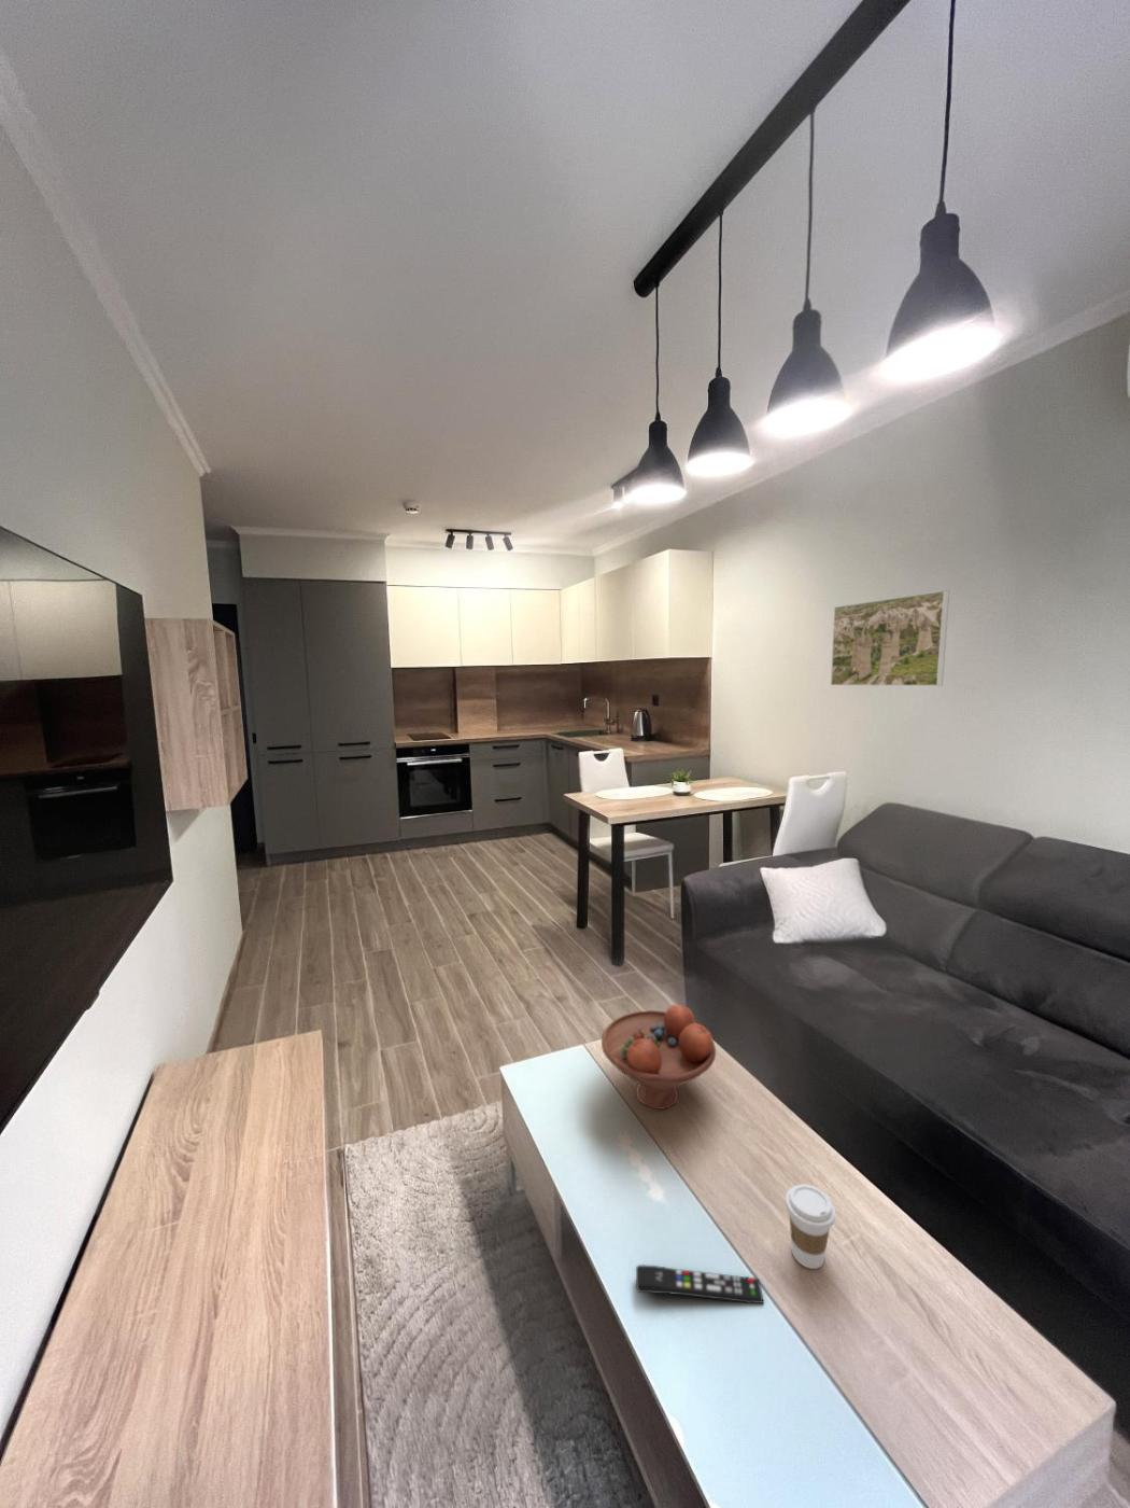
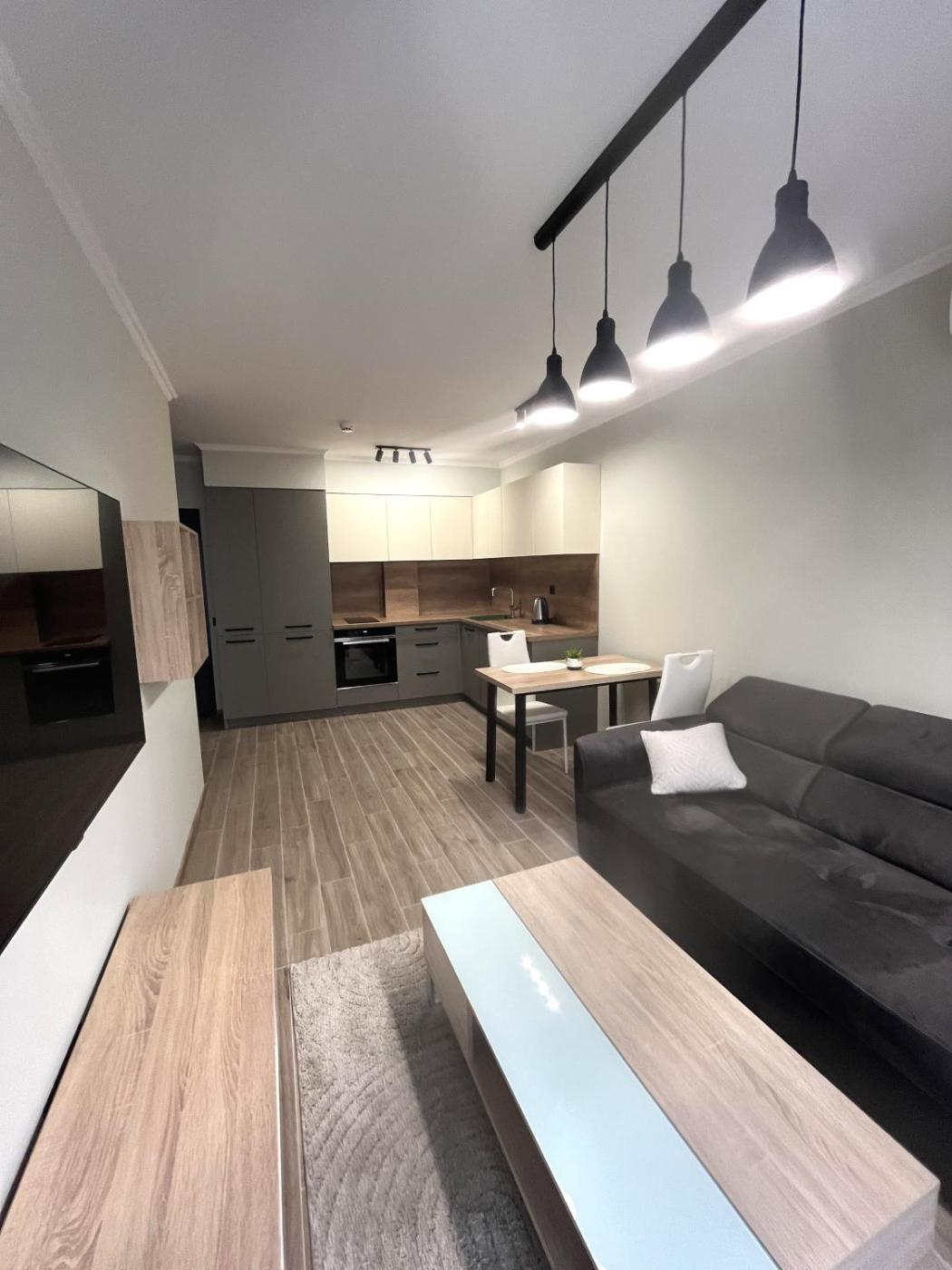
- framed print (883, 644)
- fruit bowl (656, 1058)
- coffee cup (808, 1225)
- remote control (698, 1284)
